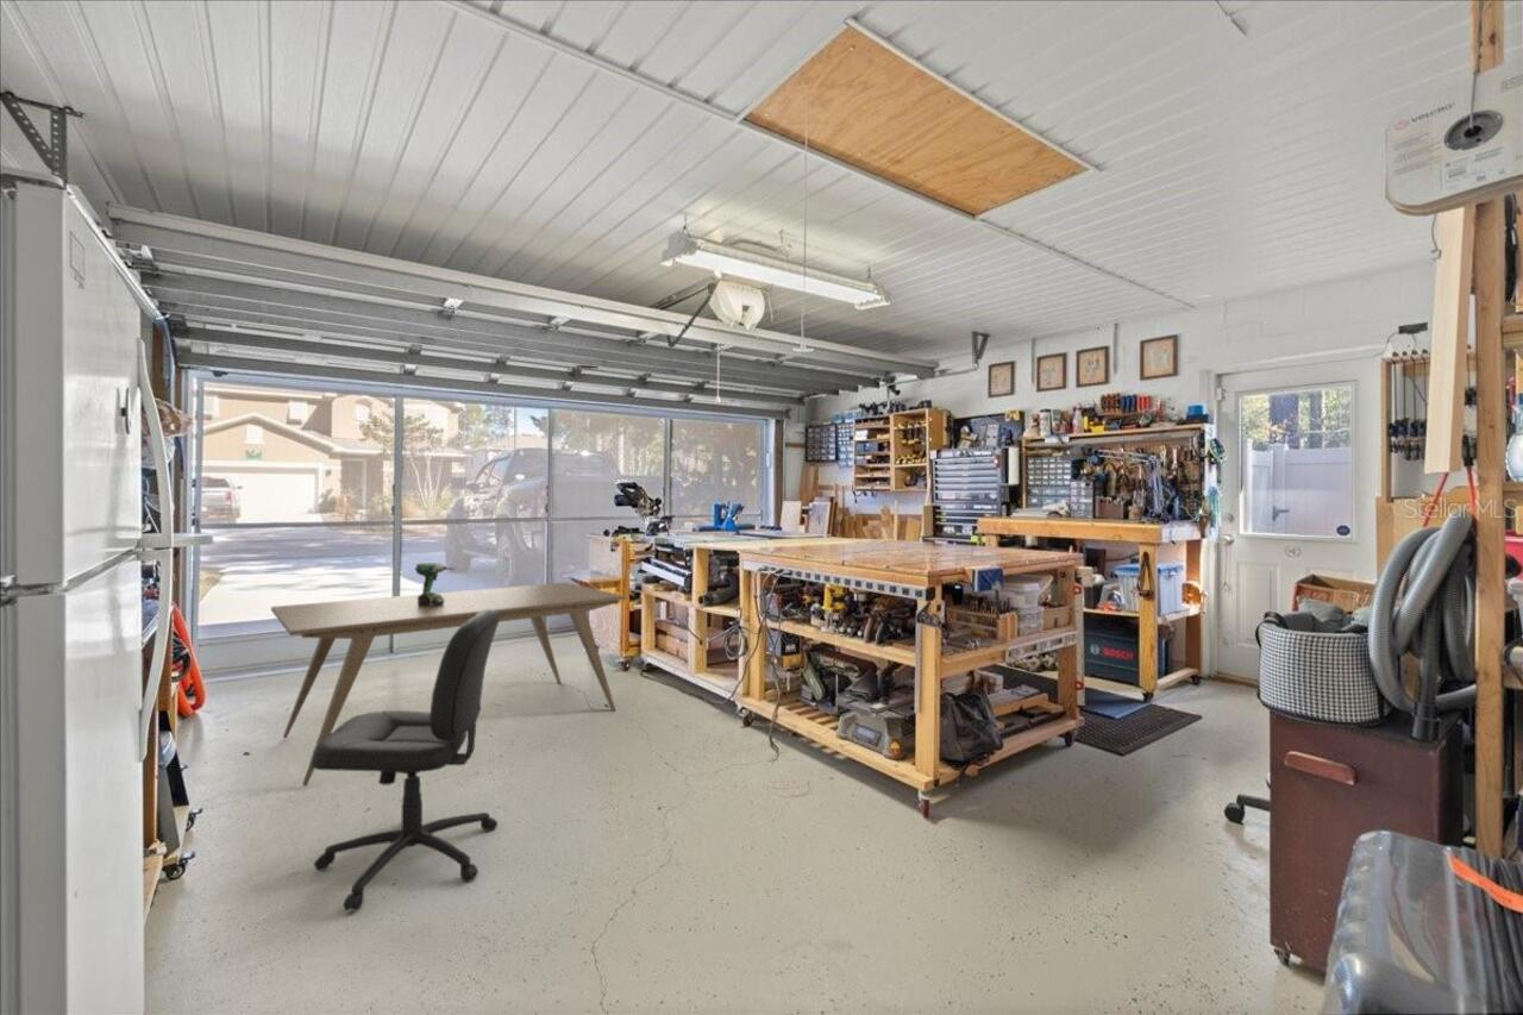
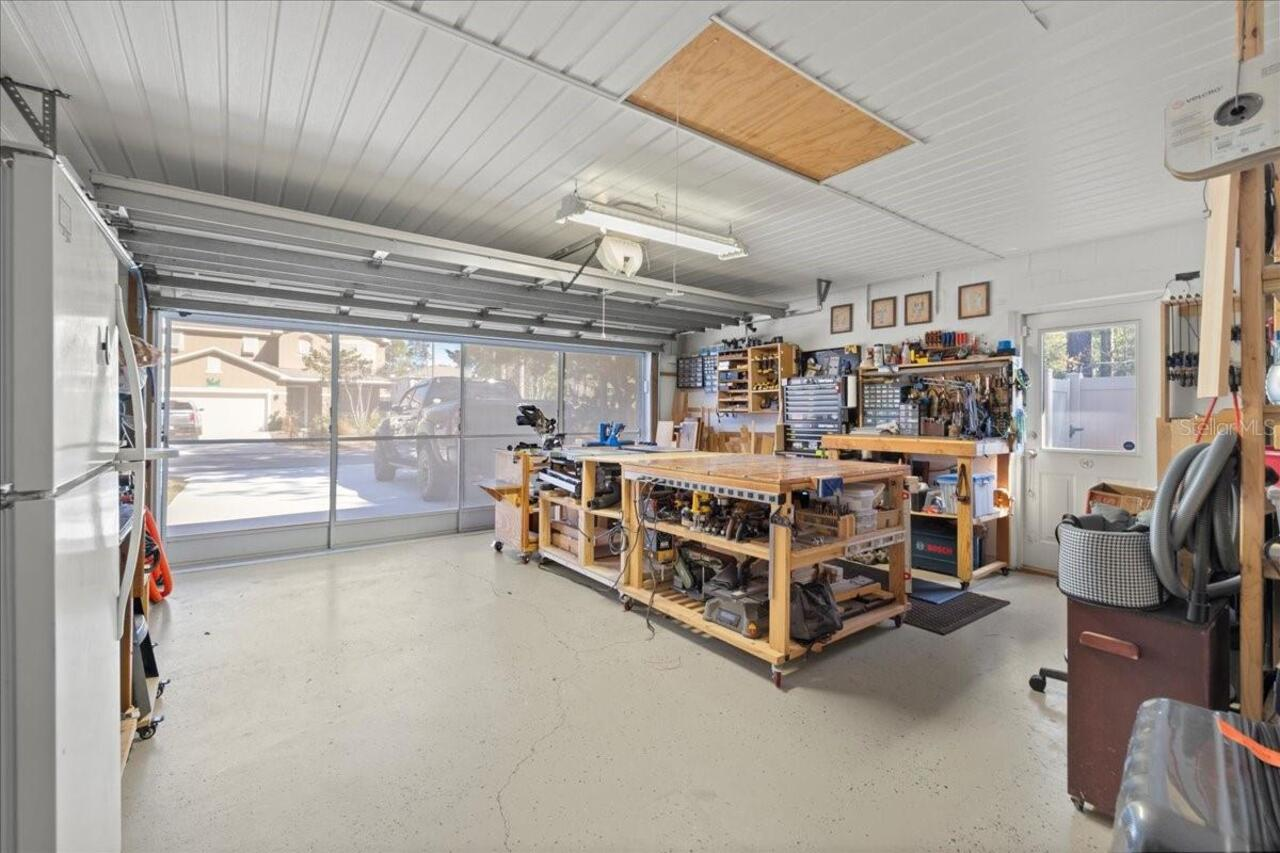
- dining table (459, 626)
- power drill (432, 583)
- chair (408, 737)
